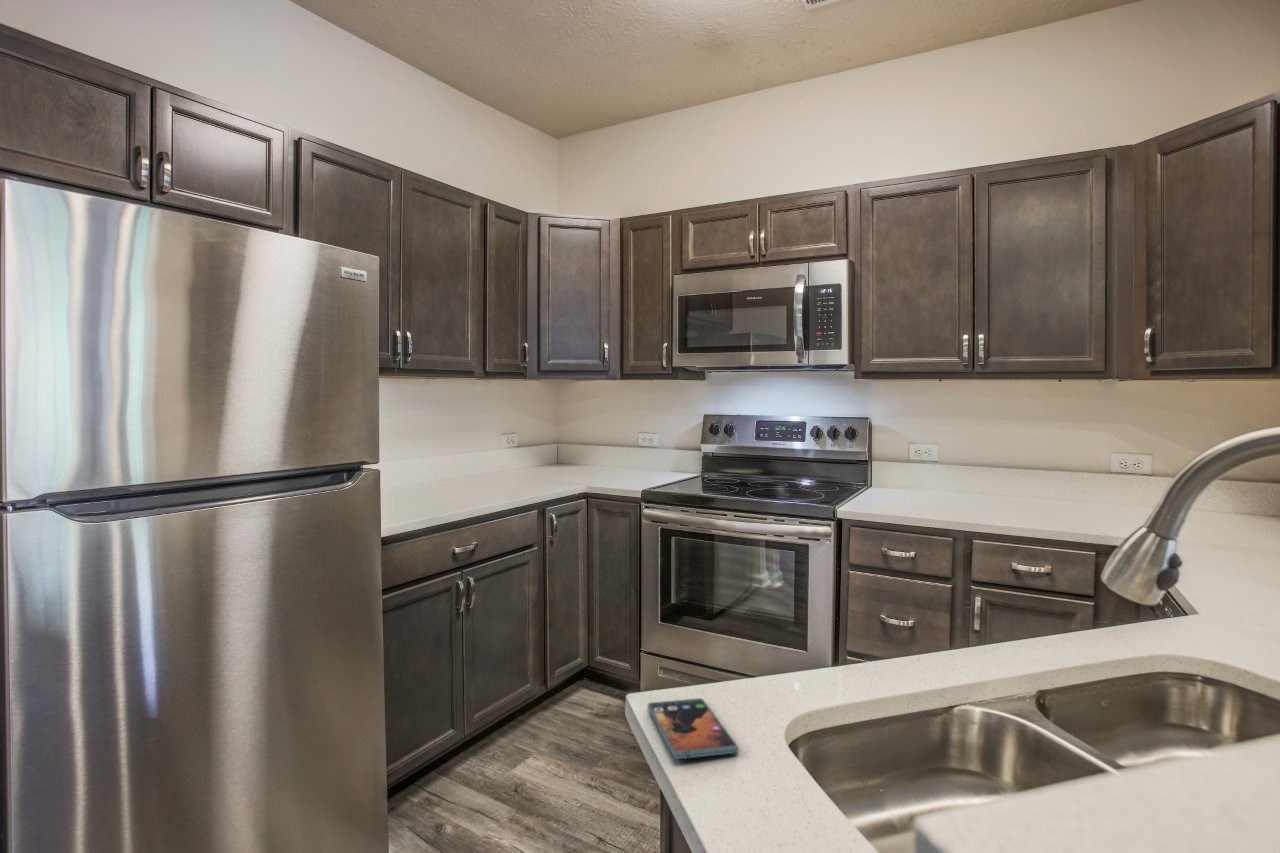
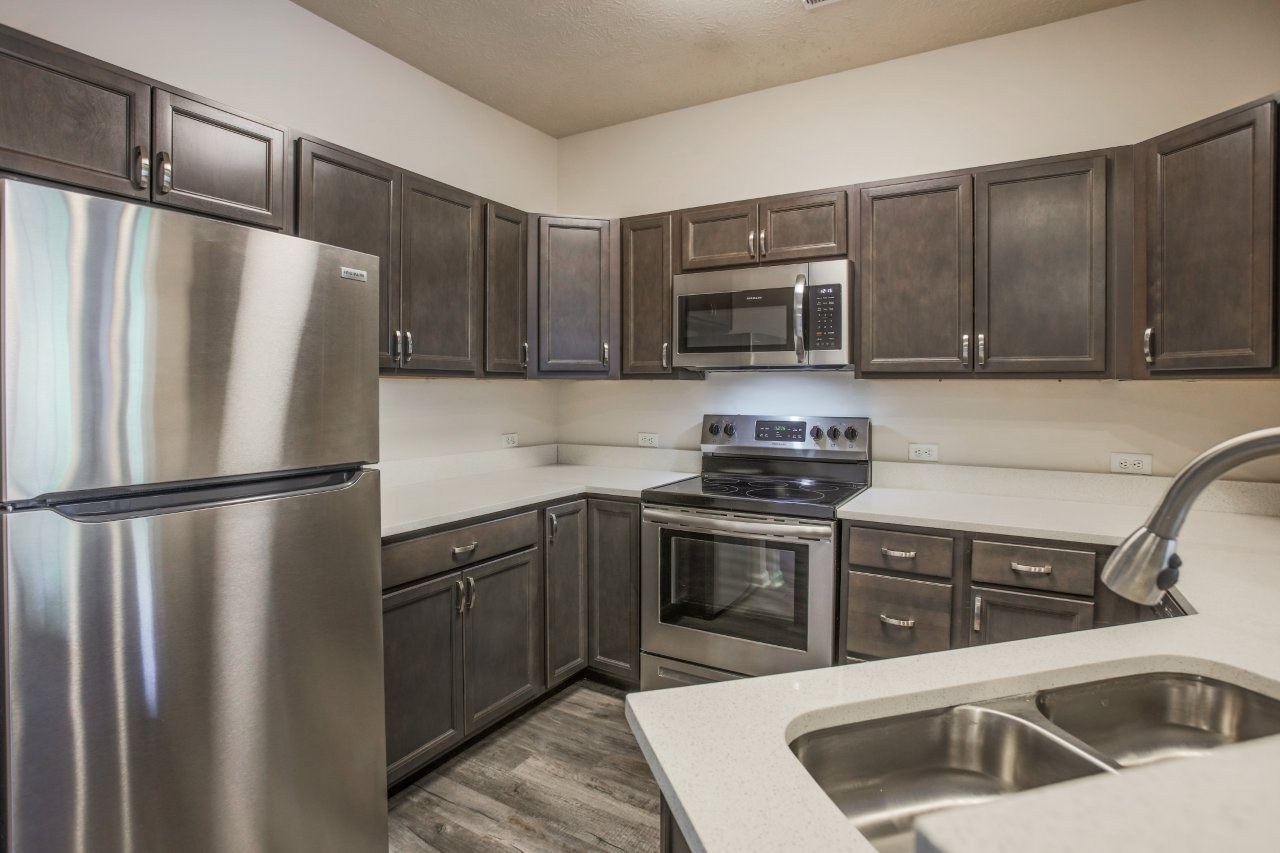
- smartphone (689, 725)
